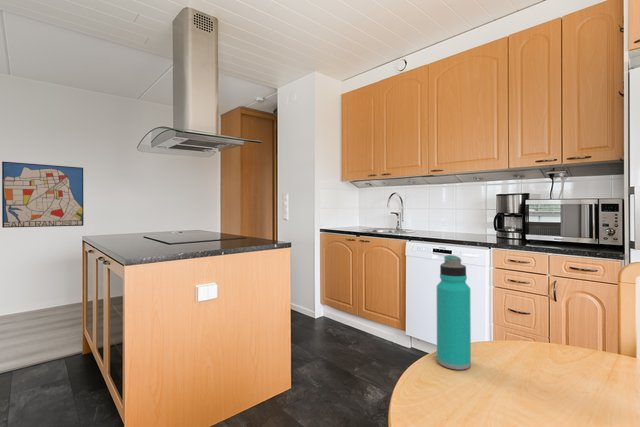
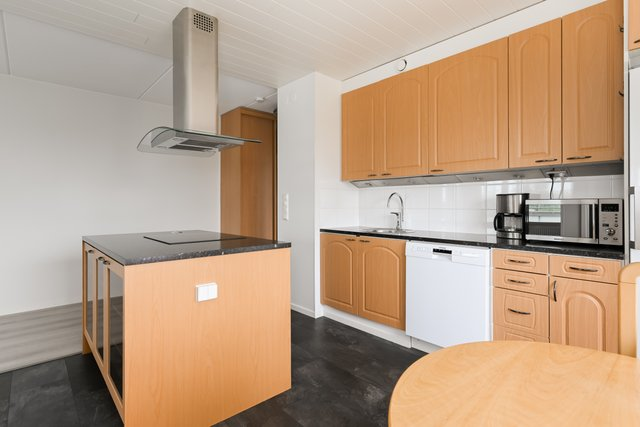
- wall art (45, 195)
- water bottle (453, 309)
